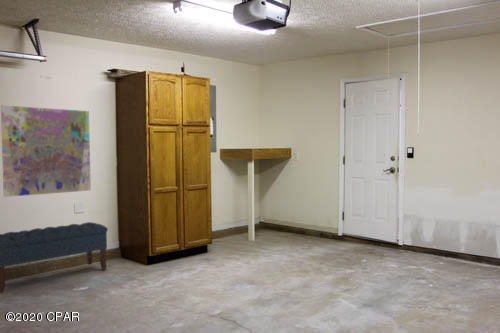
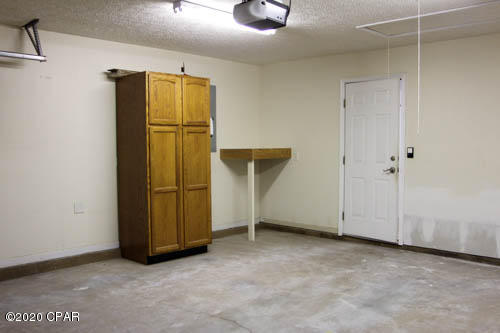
- bench (49, 252)
- map (49, 151)
